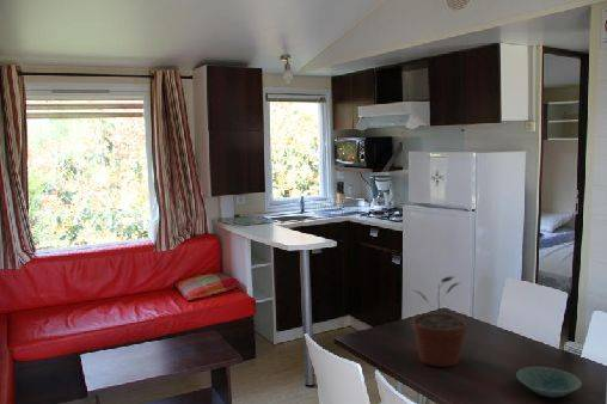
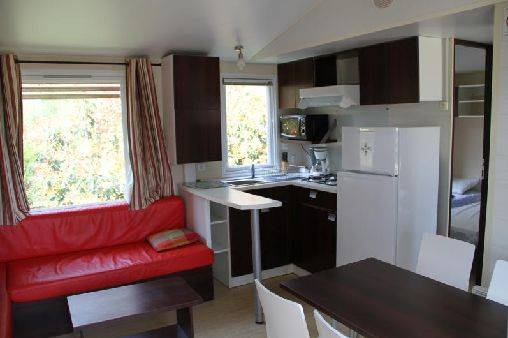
- bowl (547, 384)
- potted plant (439, 316)
